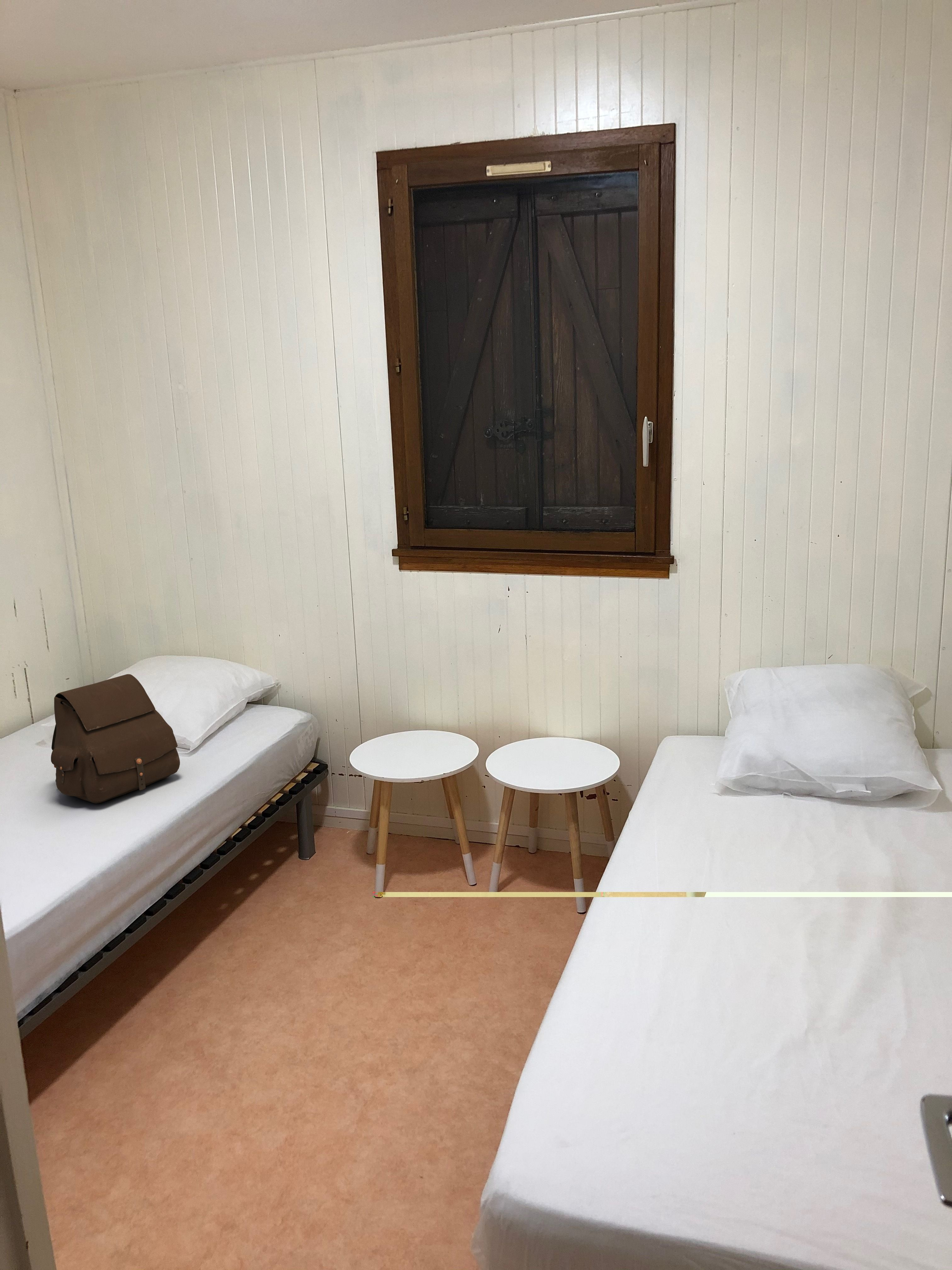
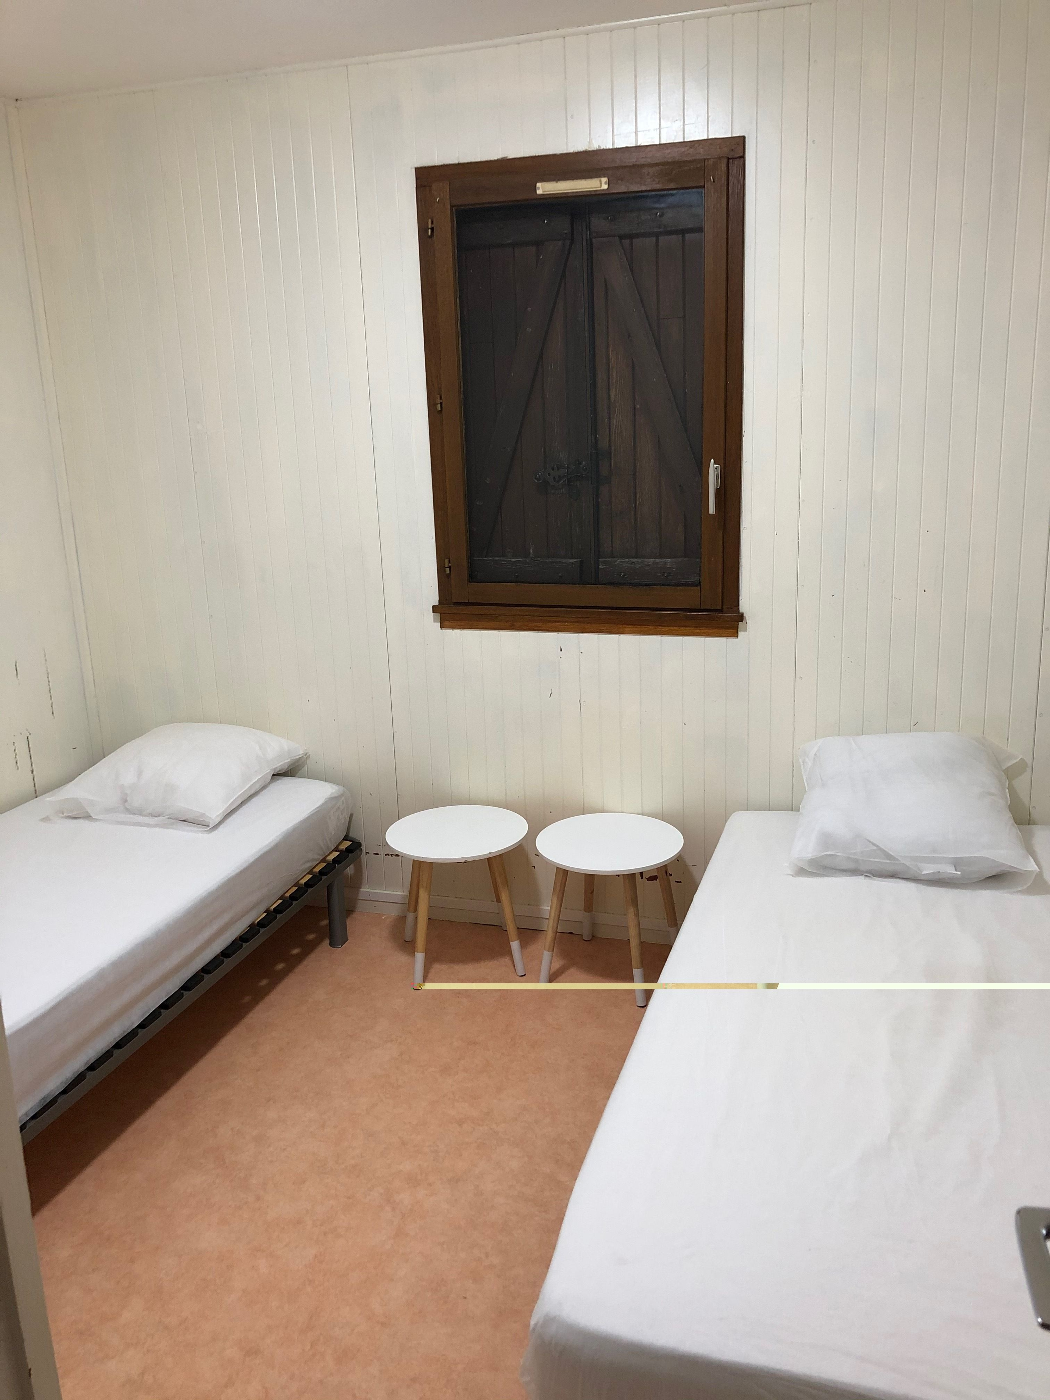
- satchel (107, 734)
